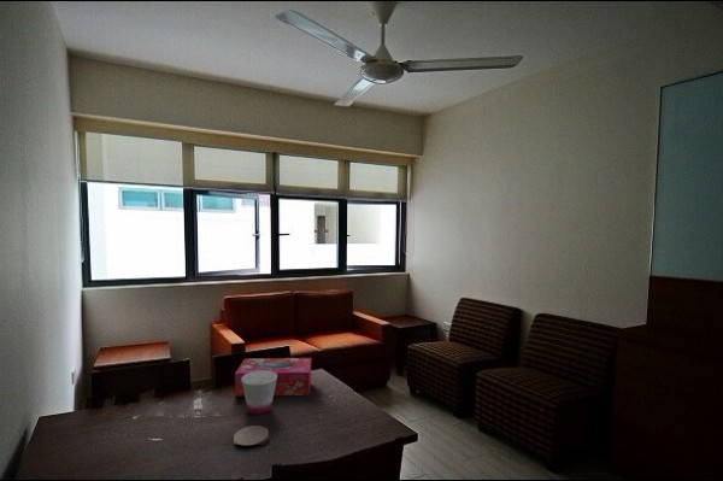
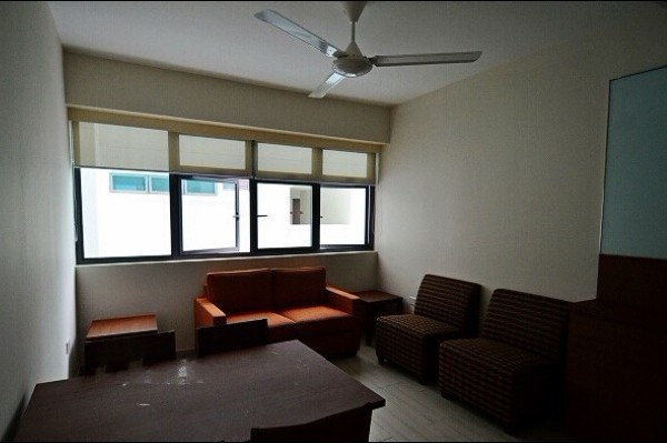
- coaster (251, 436)
- cup (259, 393)
- tissue box (277, 376)
